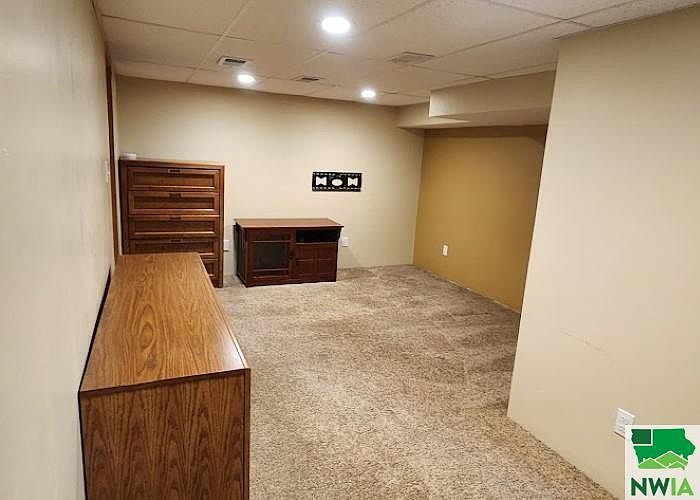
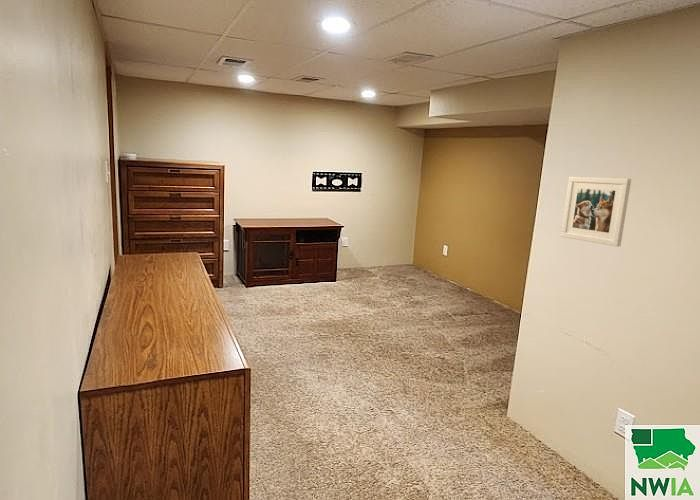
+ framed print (593, 209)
